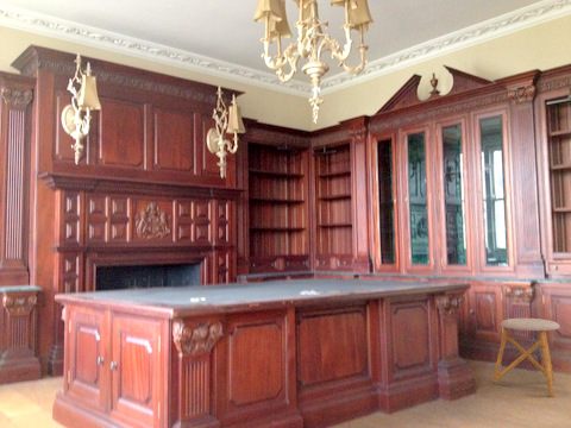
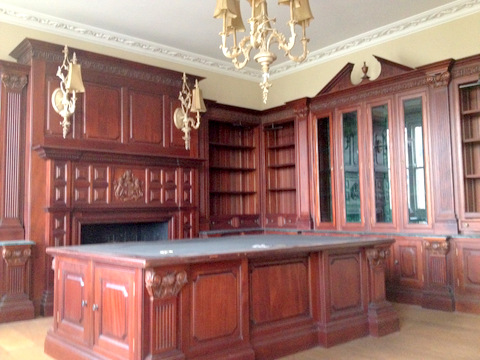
- stool (531, 357)
